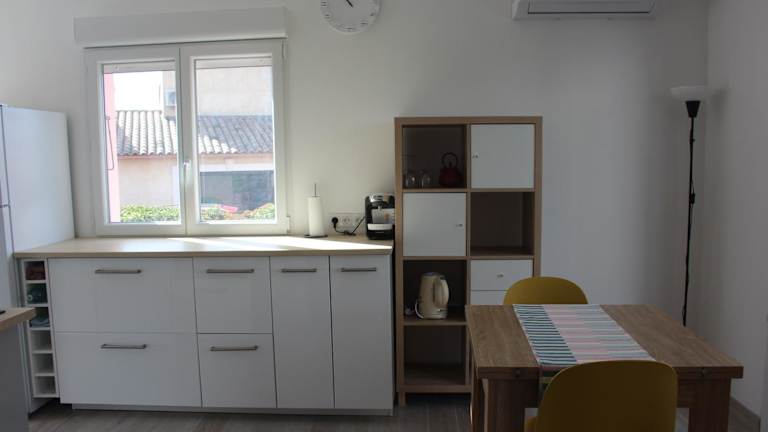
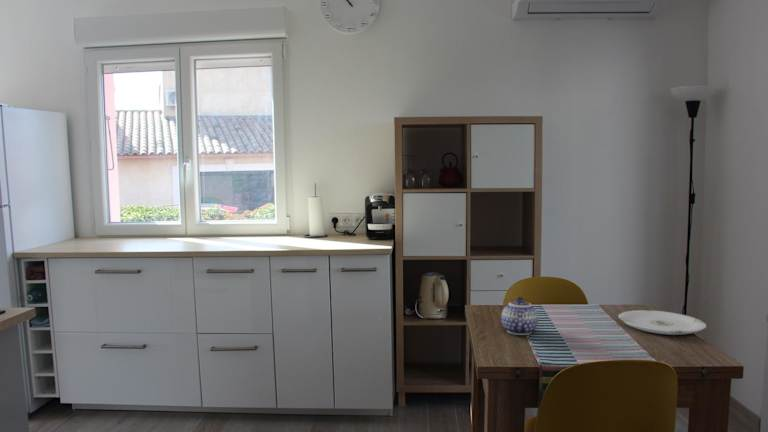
+ plate (660, 323)
+ teapot (519, 314)
